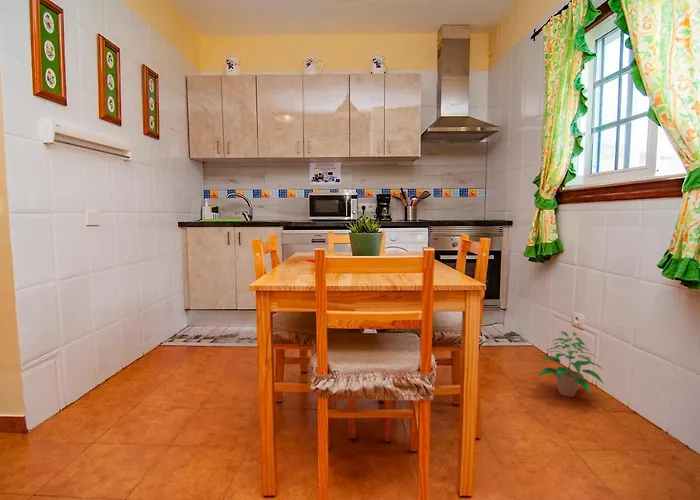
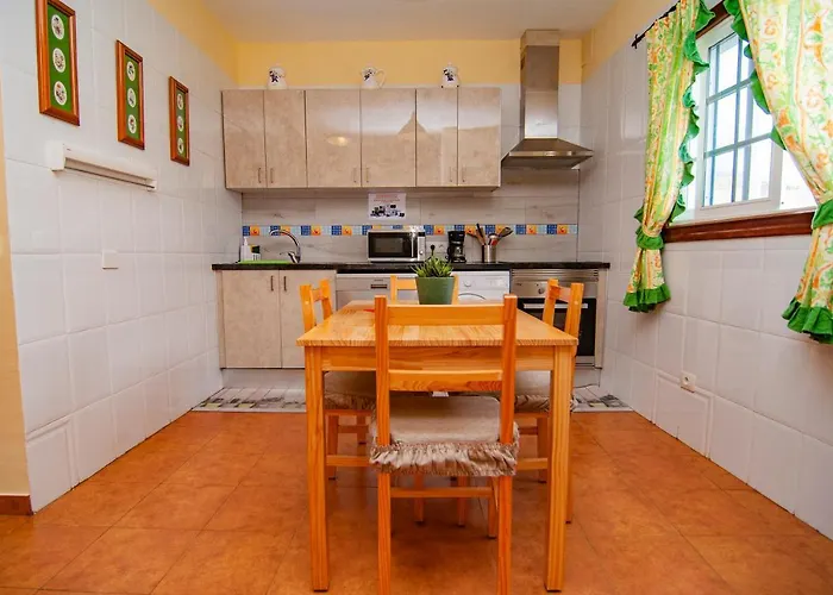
- potted plant (569, 364)
